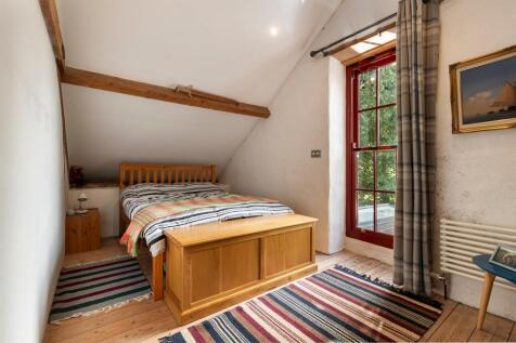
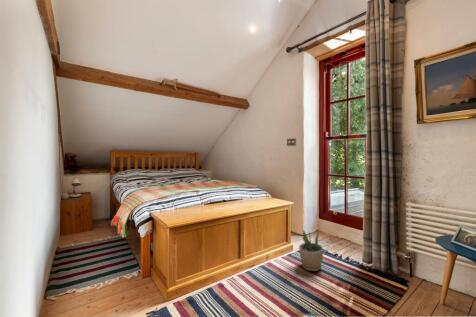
+ potted plant (310, 245)
